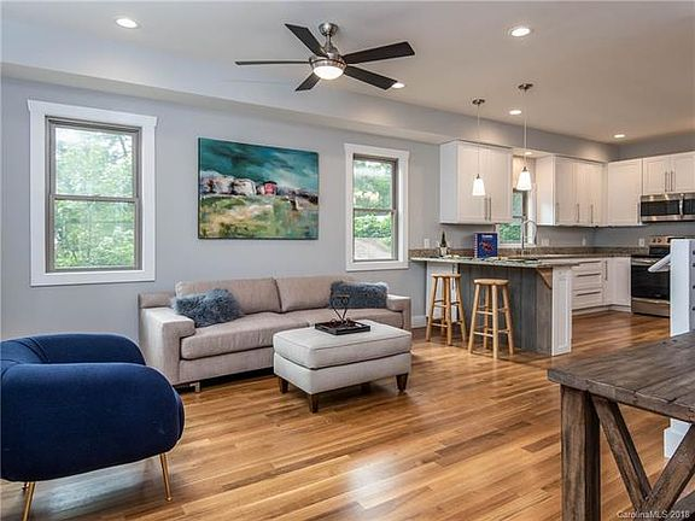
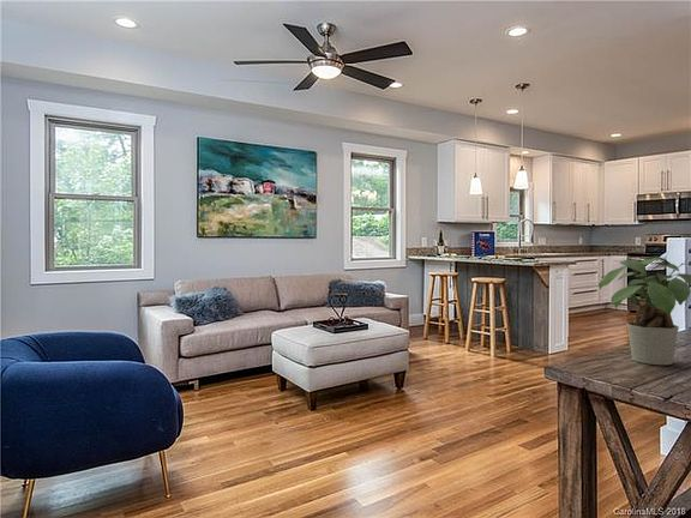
+ potted plant (650, 309)
